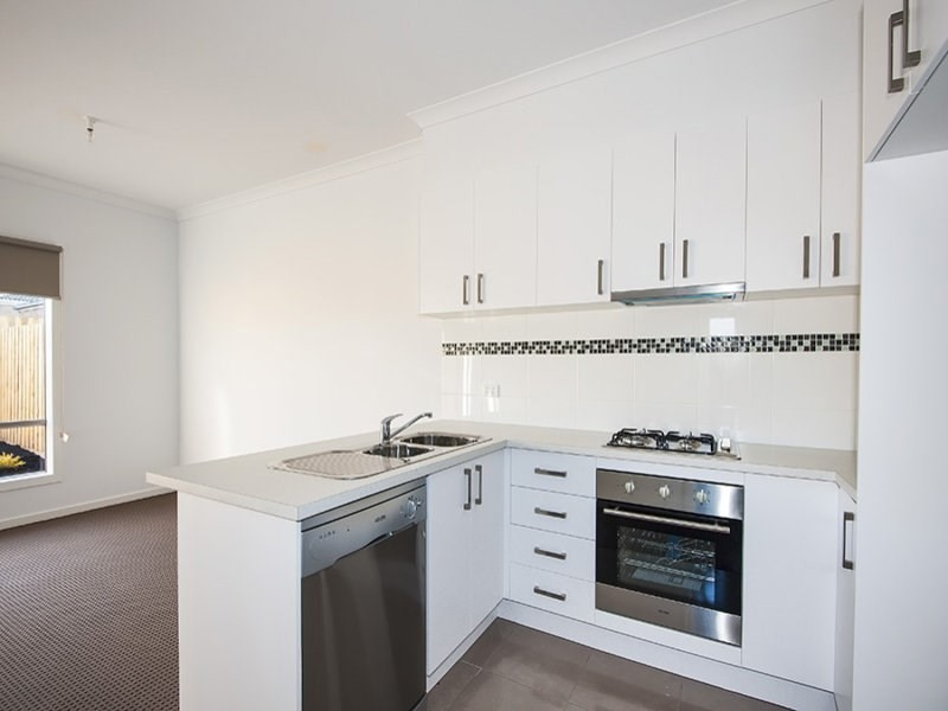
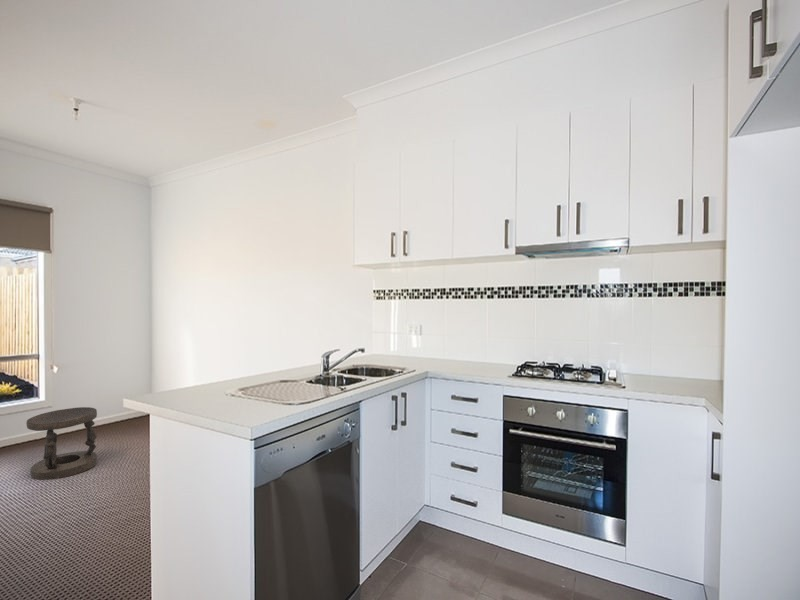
+ stool (56, 441)
